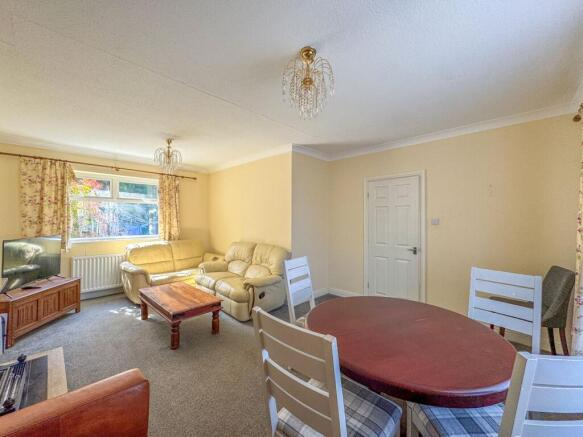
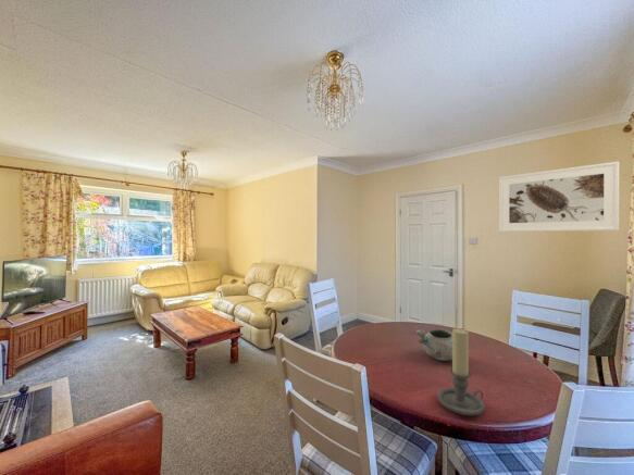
+ candle holder (463, 366)
+ decorative bowl (440, 342)
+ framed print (551, 200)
